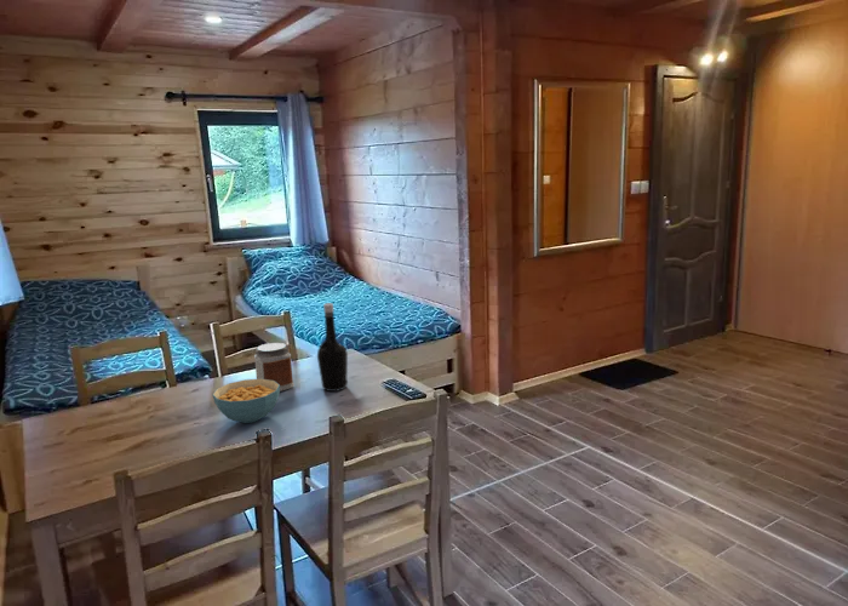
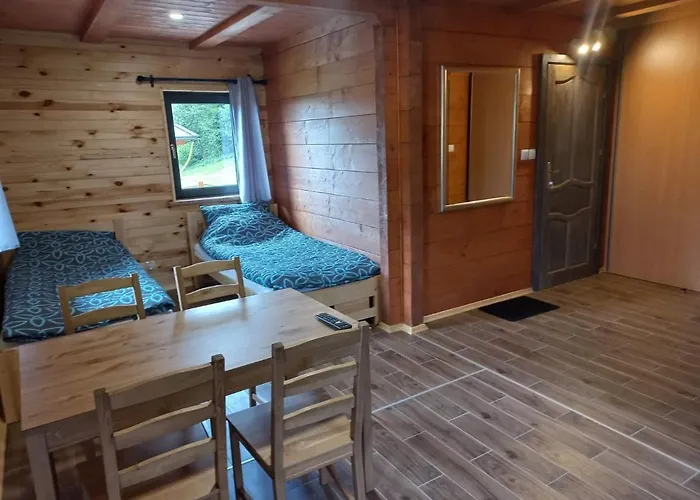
- jar (273, 366)
- bottle (331, 345)
- cereal bowl (247, 404)
